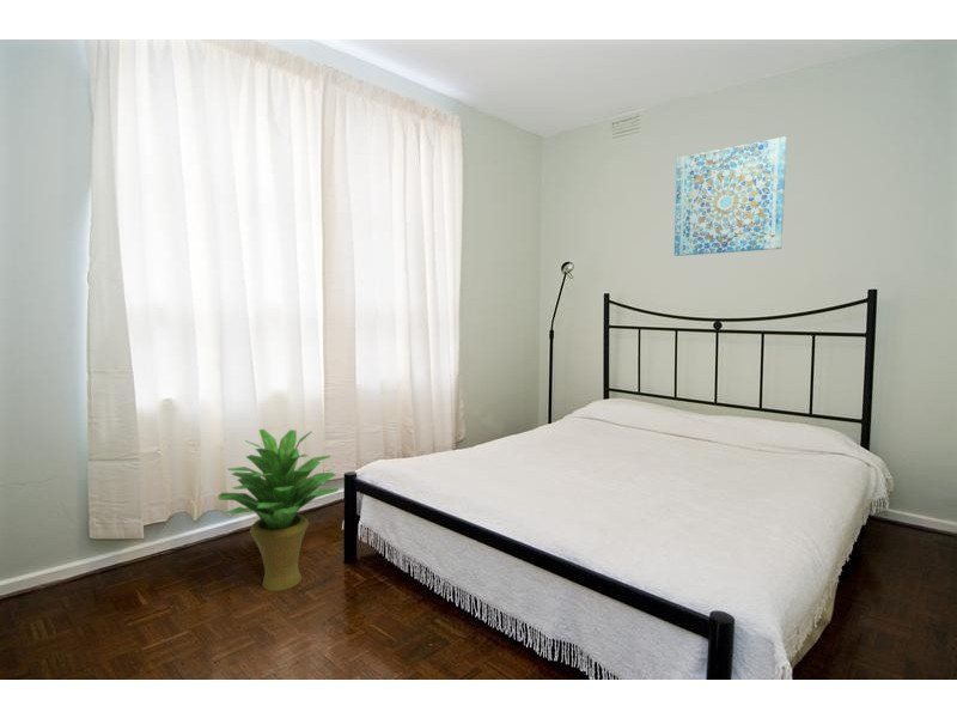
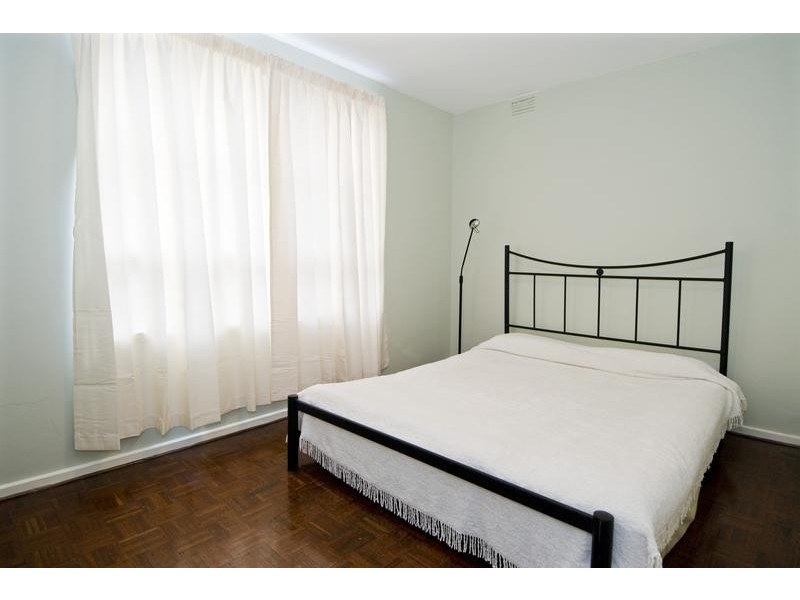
- potted plant (278, 507)
- wall art (726, 200)
